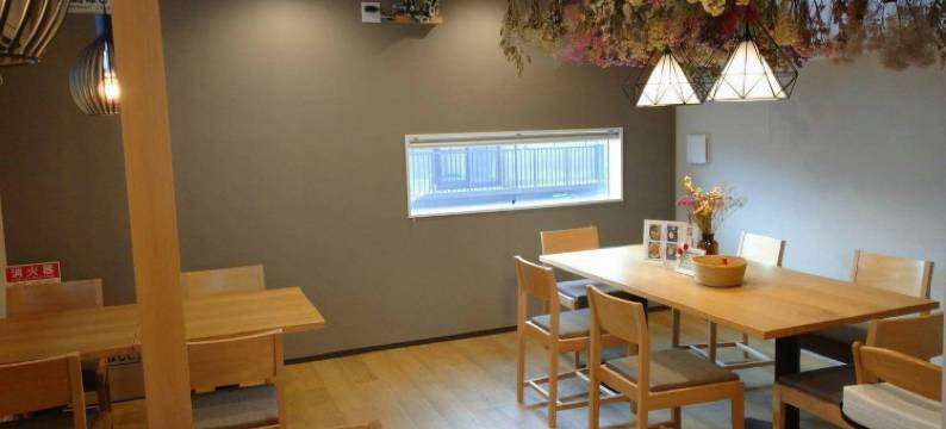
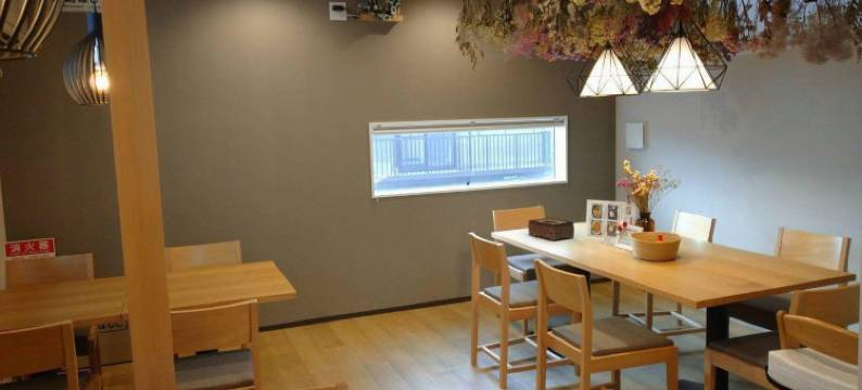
+ tissue box (550, 229)
